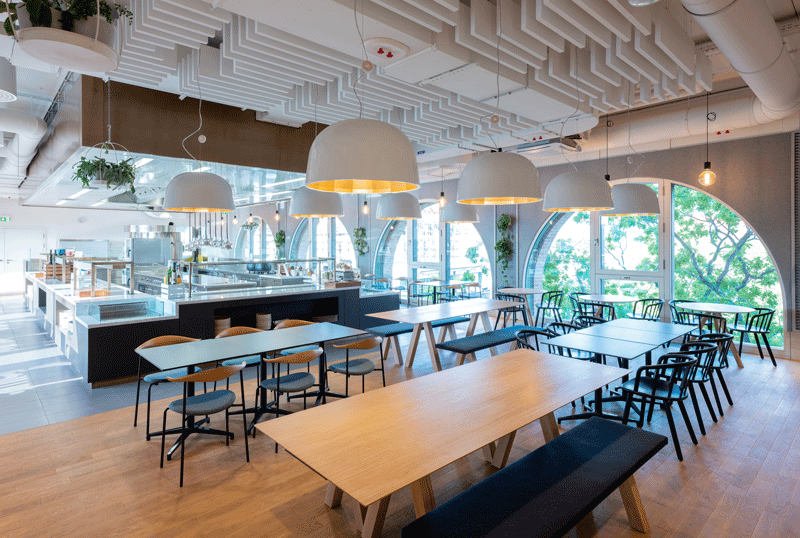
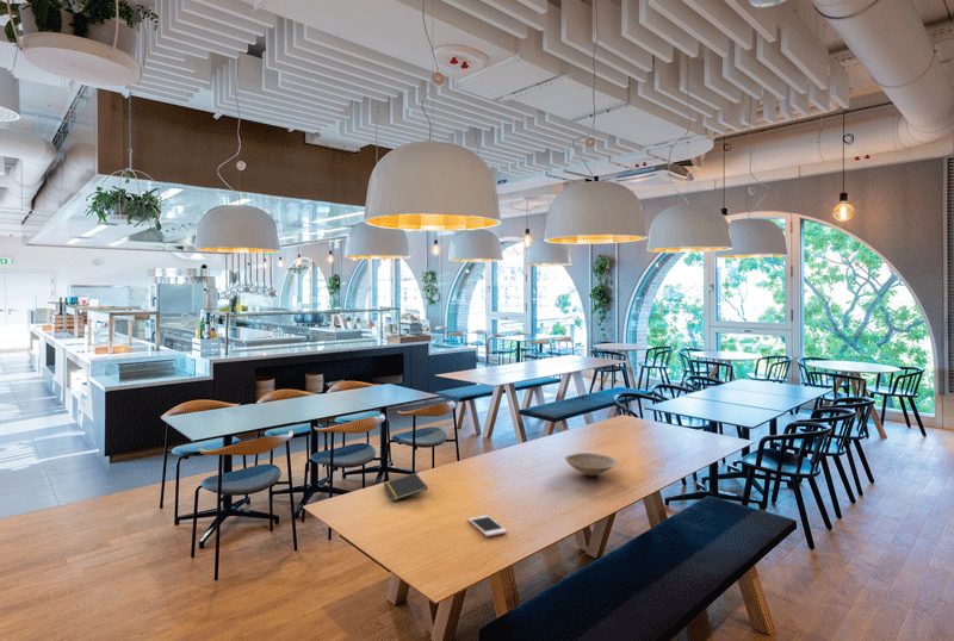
+ cell phone (487, 525)
+ bowl (590, 466)
+ notepad (404, 485)
